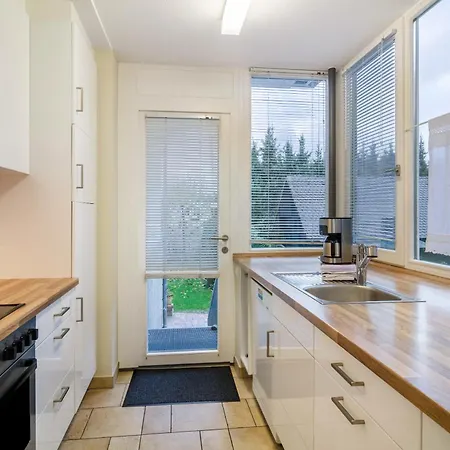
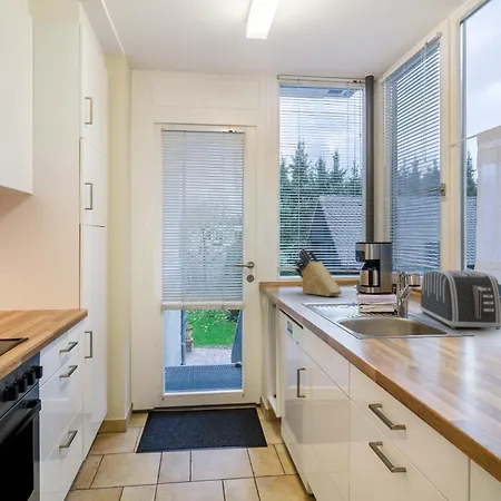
+ knife block (316, 271)
+ toaster (458, 295)
